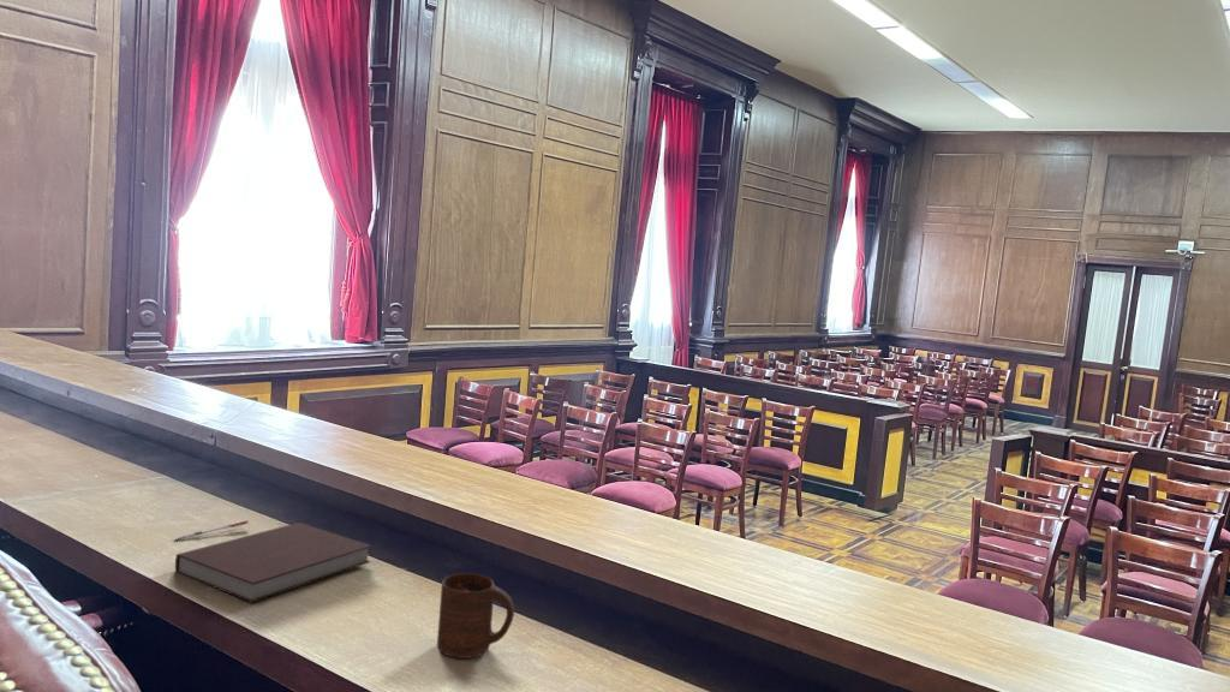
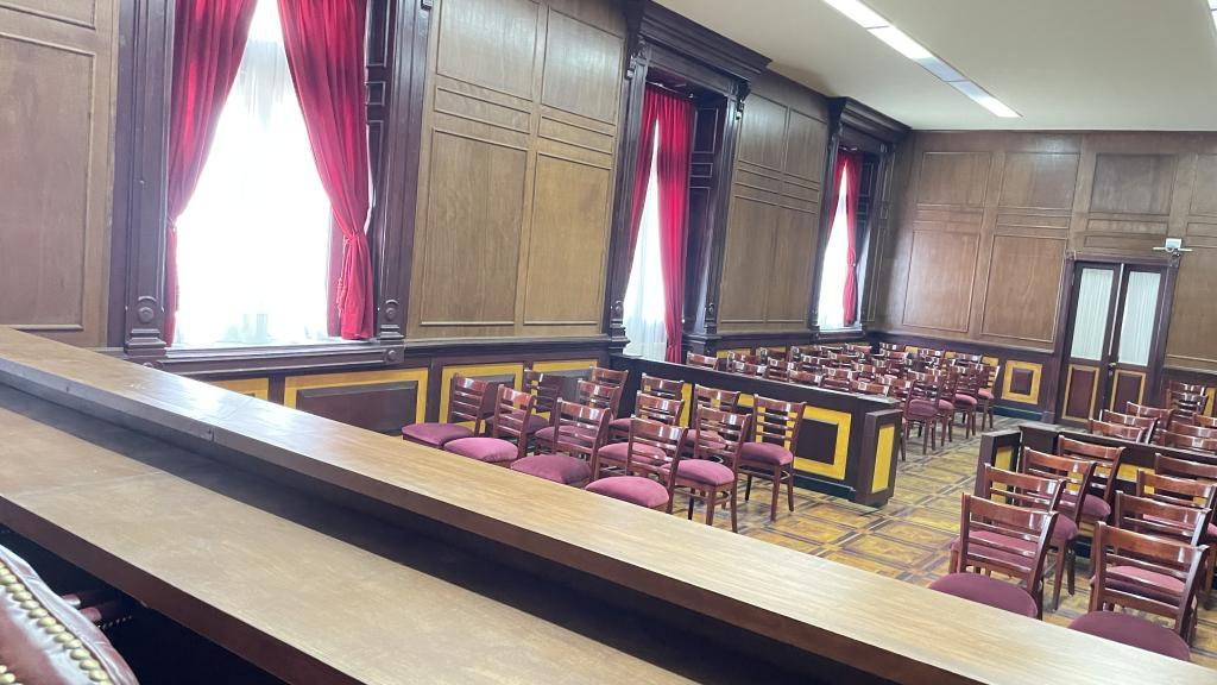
- pen (211, 530)
- cup (473, 615)
- notebook (277, 557)
